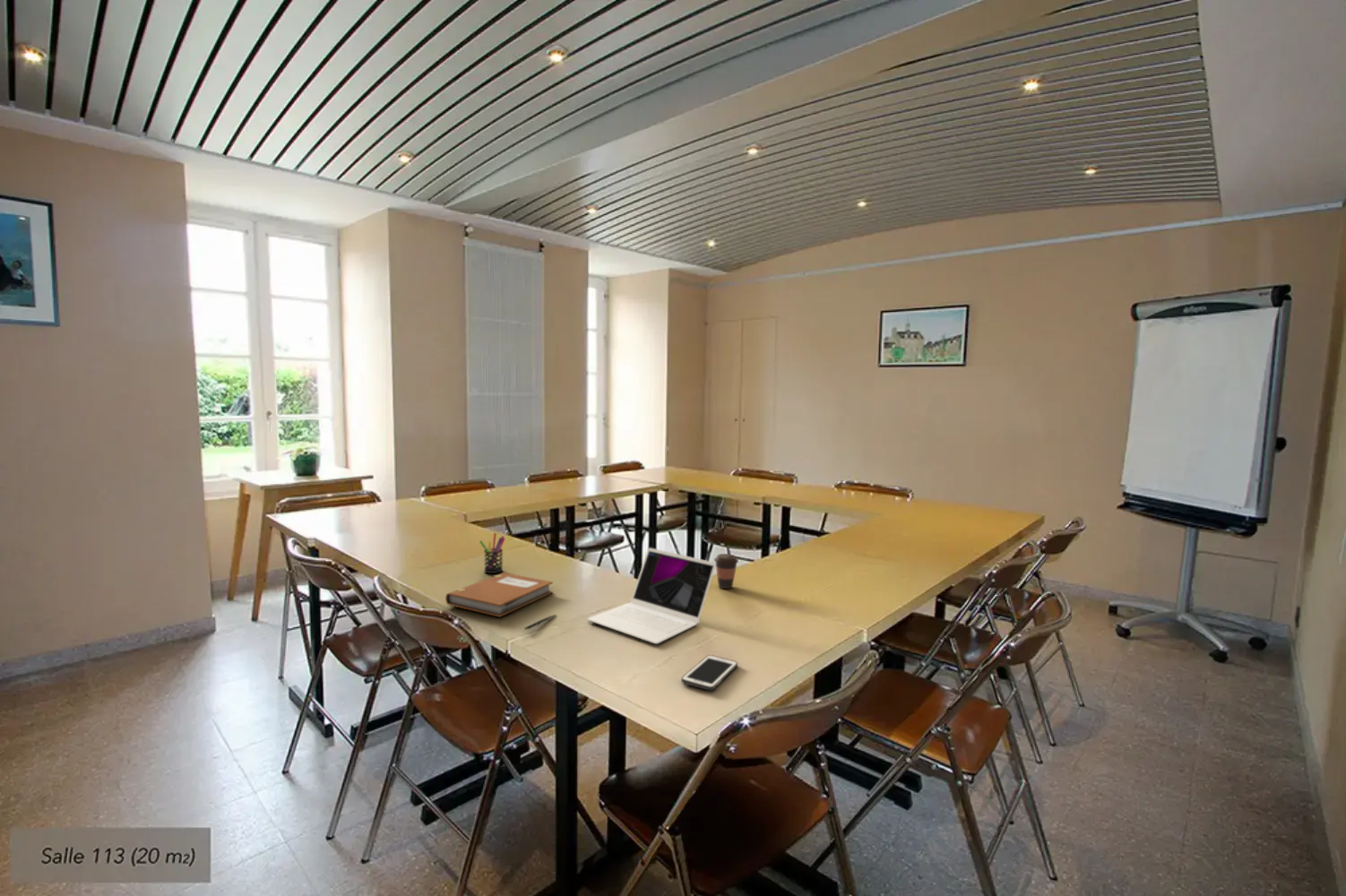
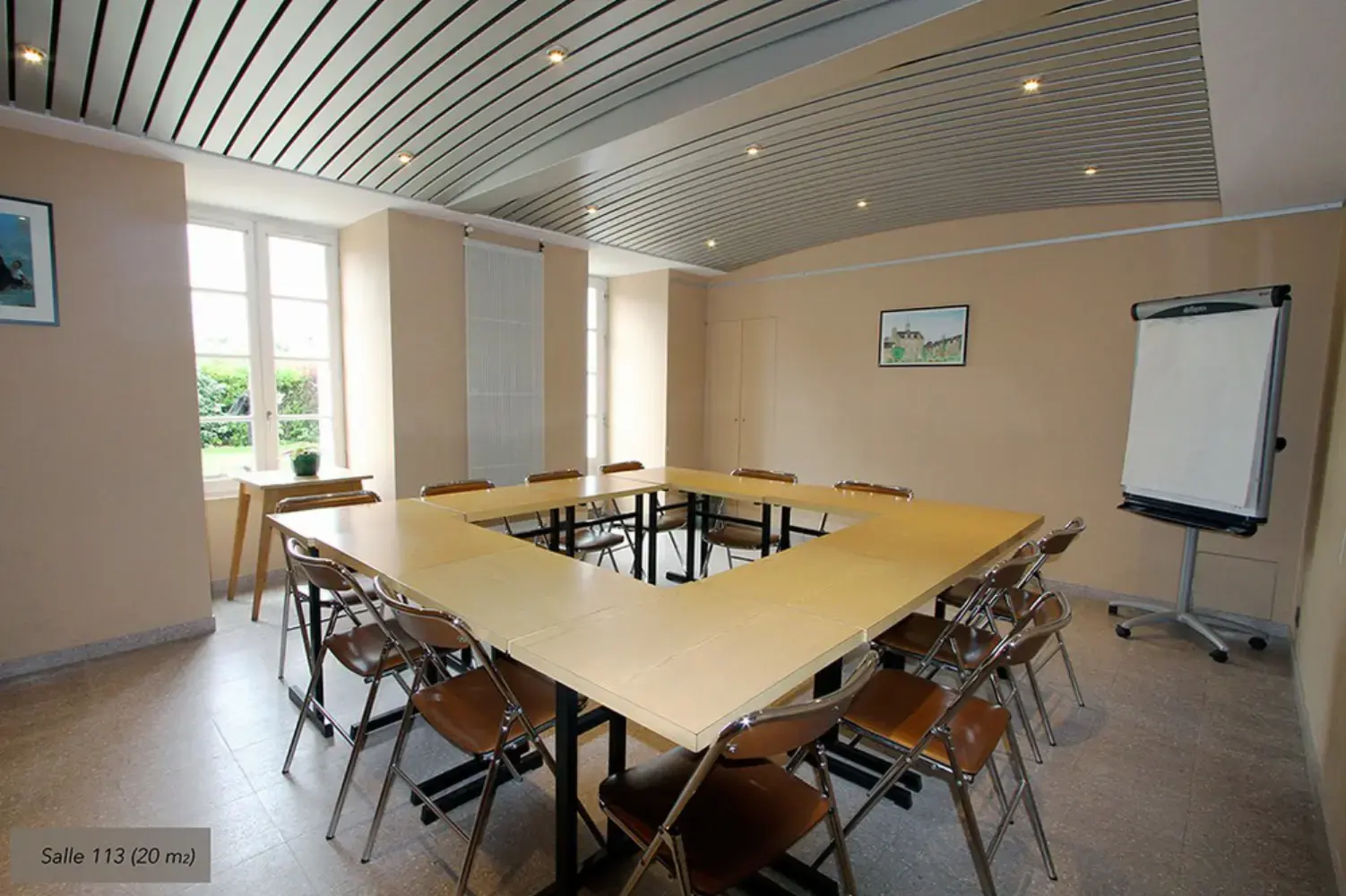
- cell phone (710, 672)
- notebook (502, 591)
- pen (541, 621)
- coffee cup (726, 571)
- pen holder (491, 552)
- laptop (652, 588)
